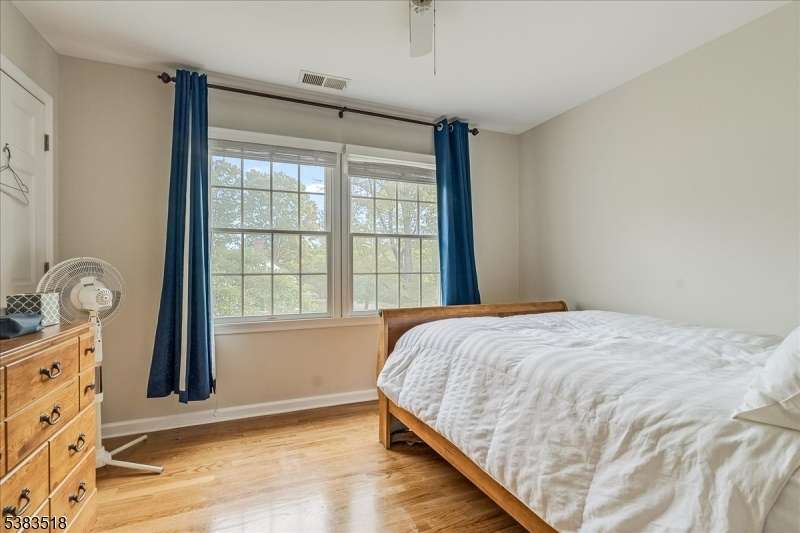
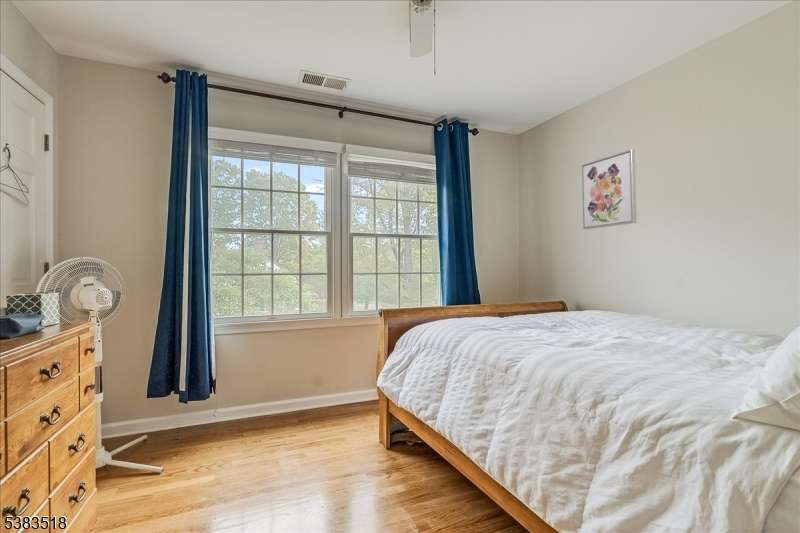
+ wall art (607, 192)
